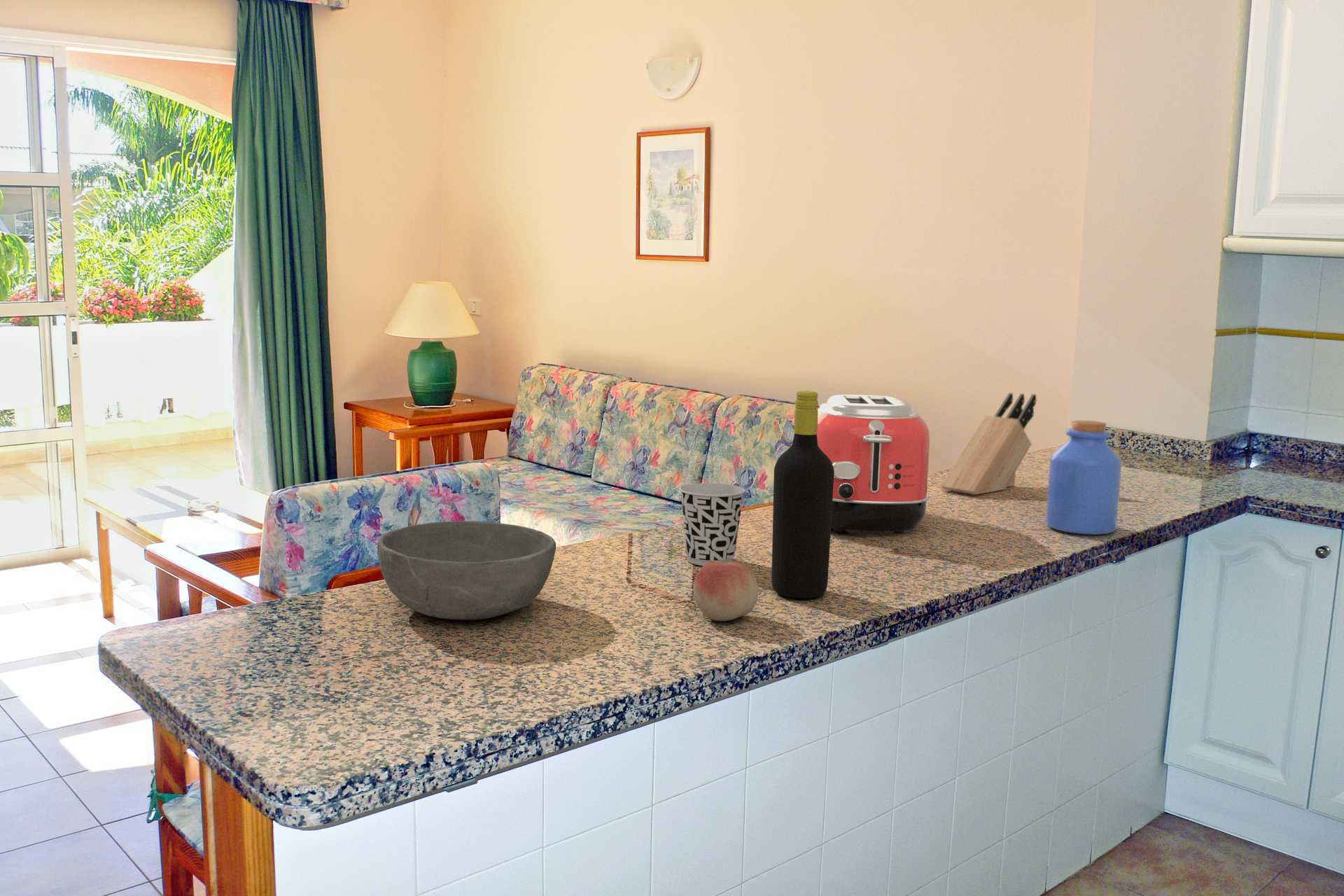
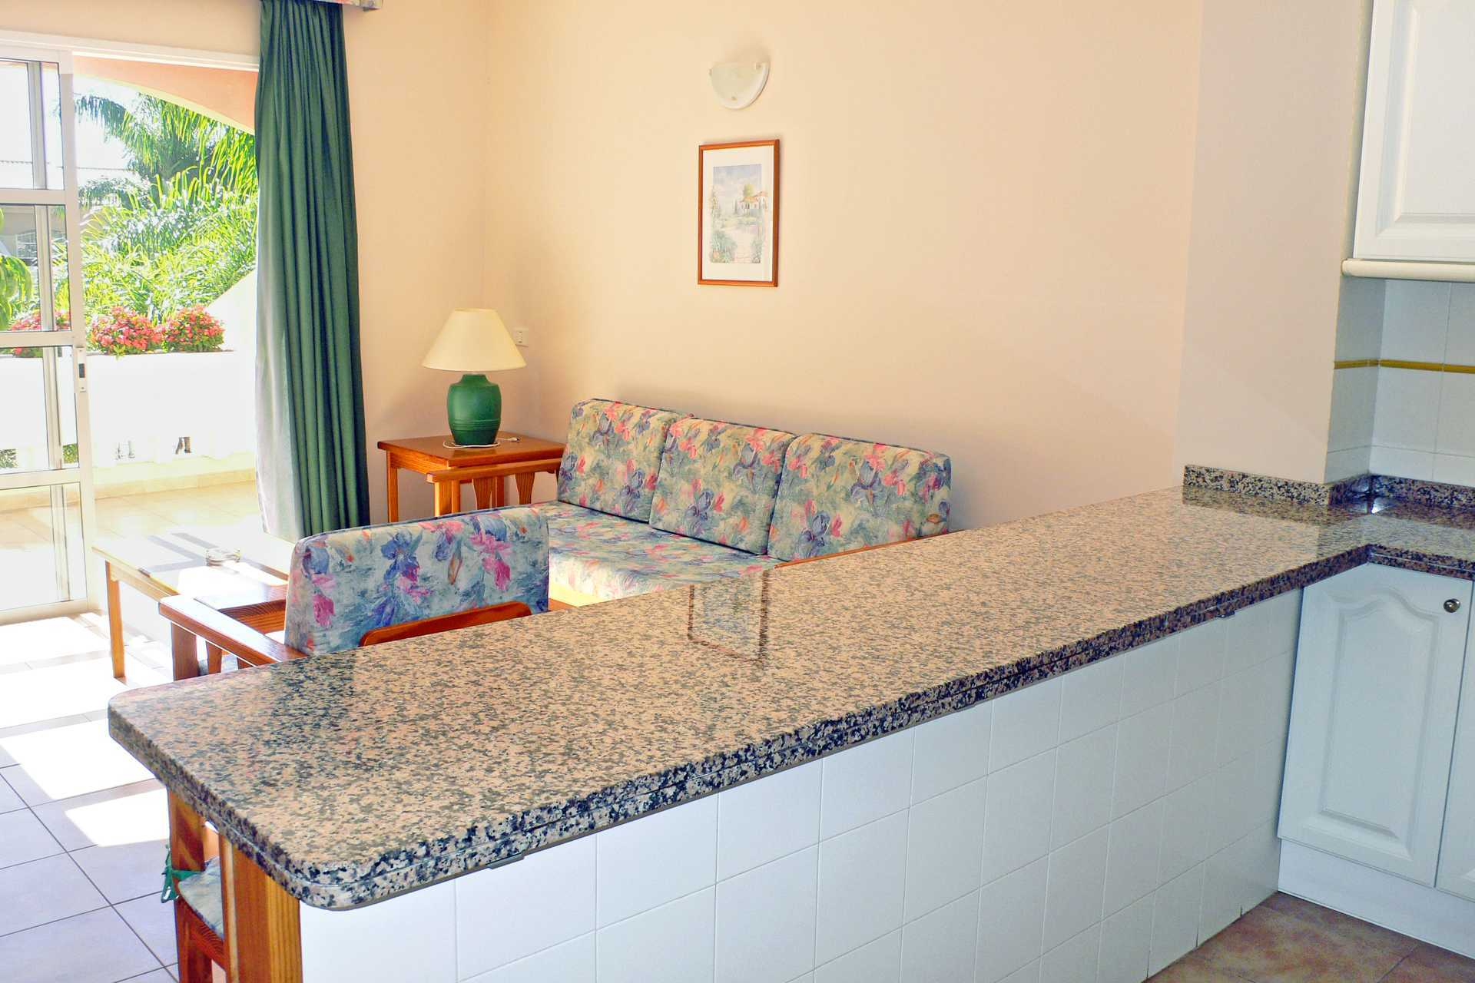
- knife block (993, 441)
- jar (1084, 475)
- toaster (866, 461)
- fruit (724, 590)
- bowl (468, 573)
- cup (711, 524)
- bottle (803, 493)
